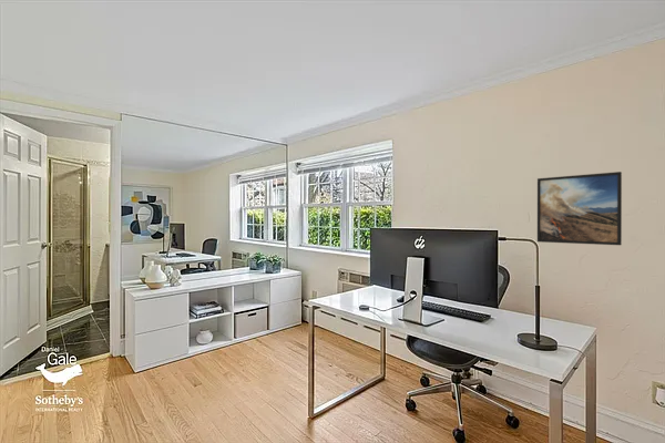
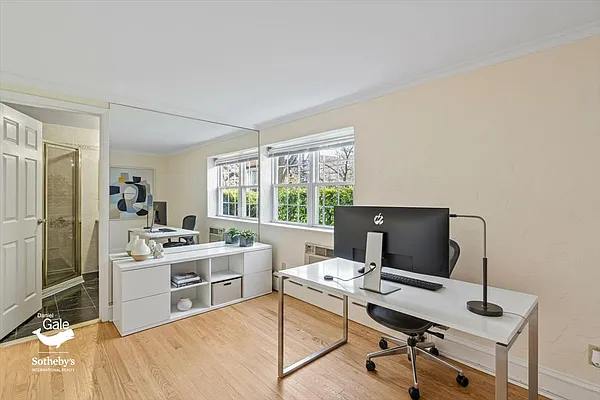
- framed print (575, 209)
